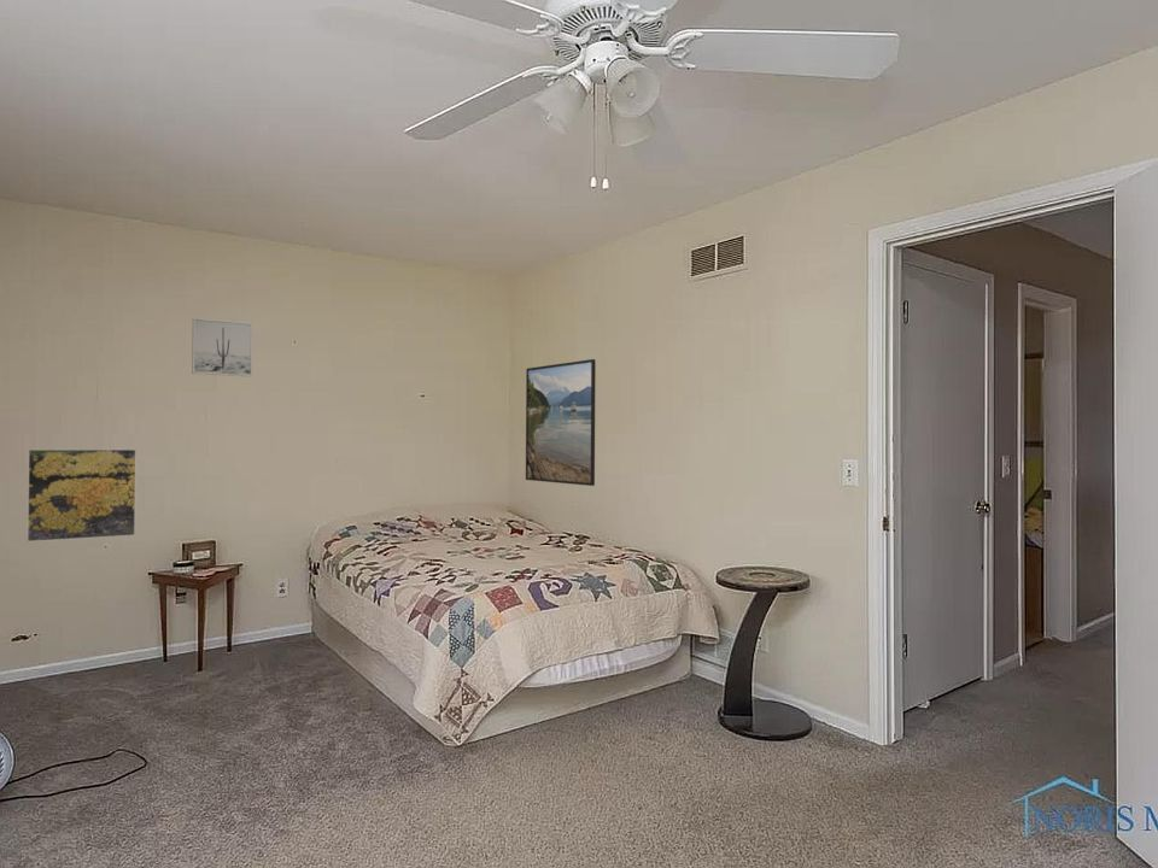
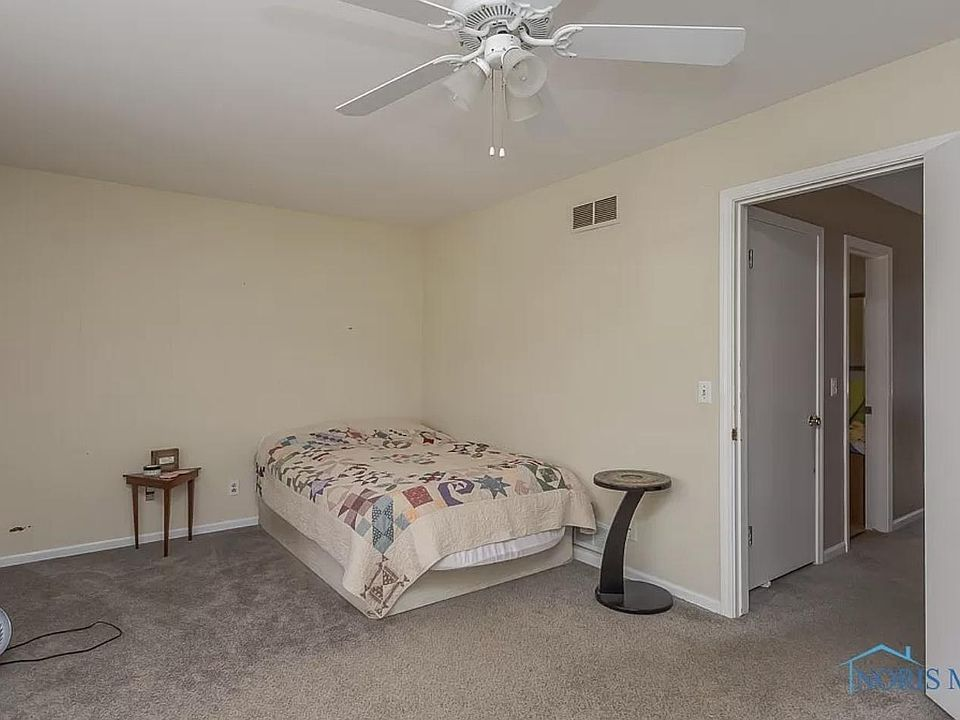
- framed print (83, 493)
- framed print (557, 423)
- wall art (222, 347)
